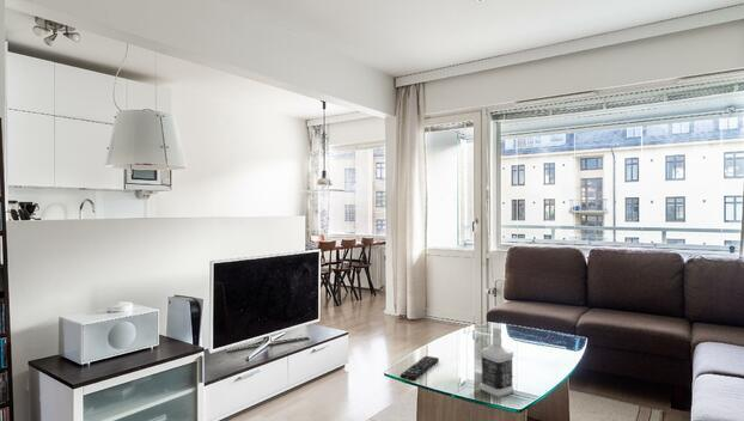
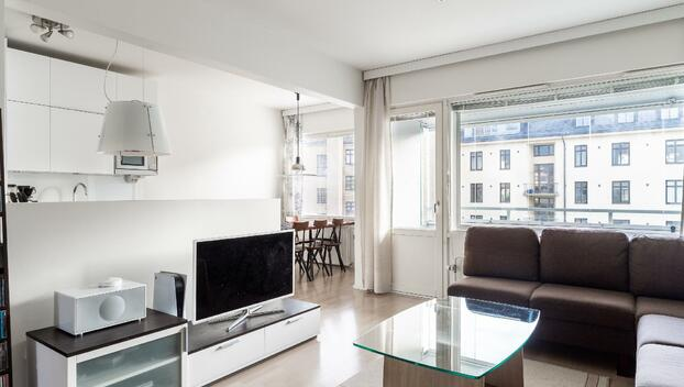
- remote control (420, 366)
- bottle (496, 359)
